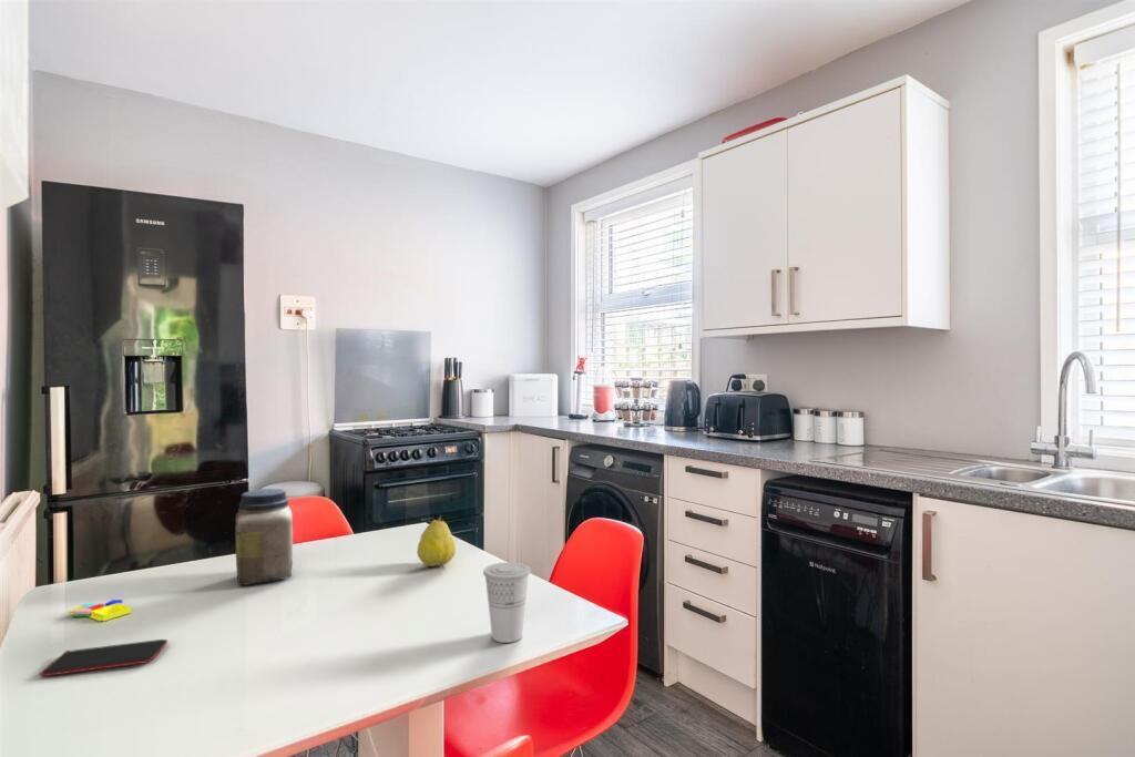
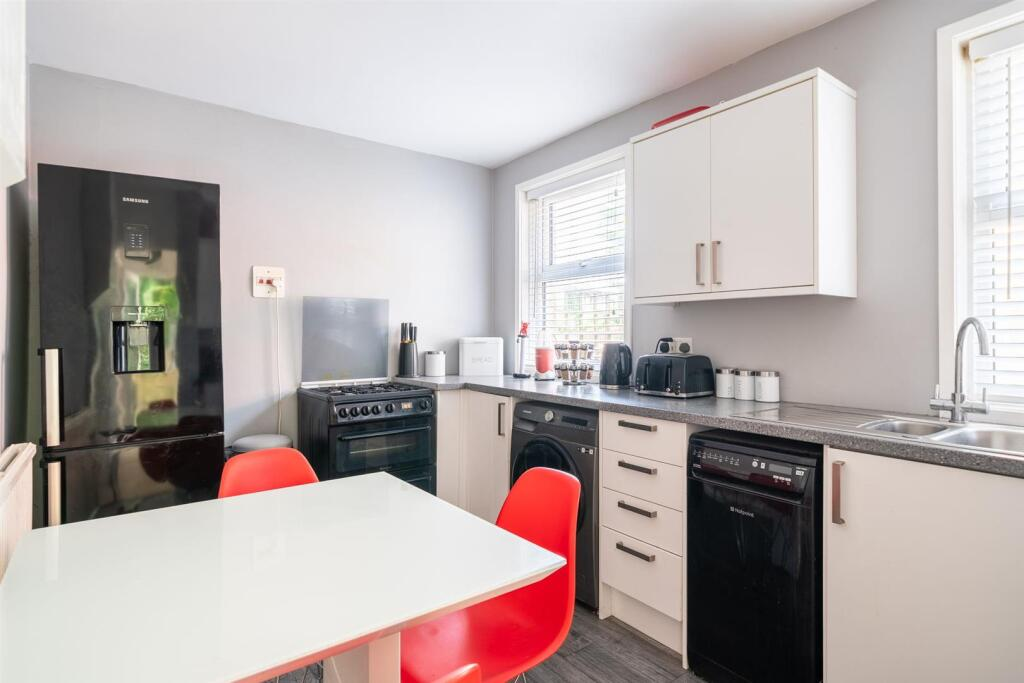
- fruit (436, 541)
- smartphone (108, 656)
- sticky notes (101, 610)
- jar (264, 533)
- cup (507, 602)
